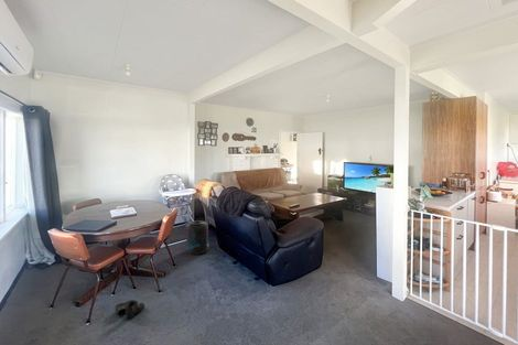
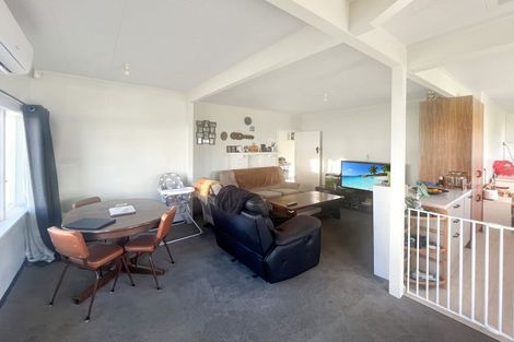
- supplement container (197, 236)
- boots (128, 304)
